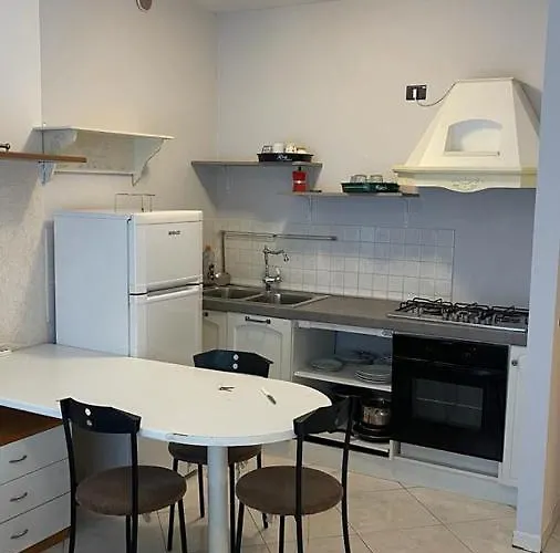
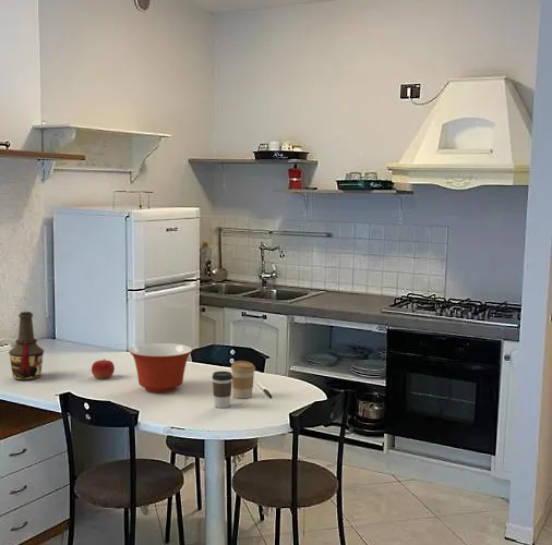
+ fruit (103, 367)
+ coffee cup (242, 378)
+ coffee cup (221, 389)
+ bottle (26, 344)
+ mixing bowl (160, 368)
